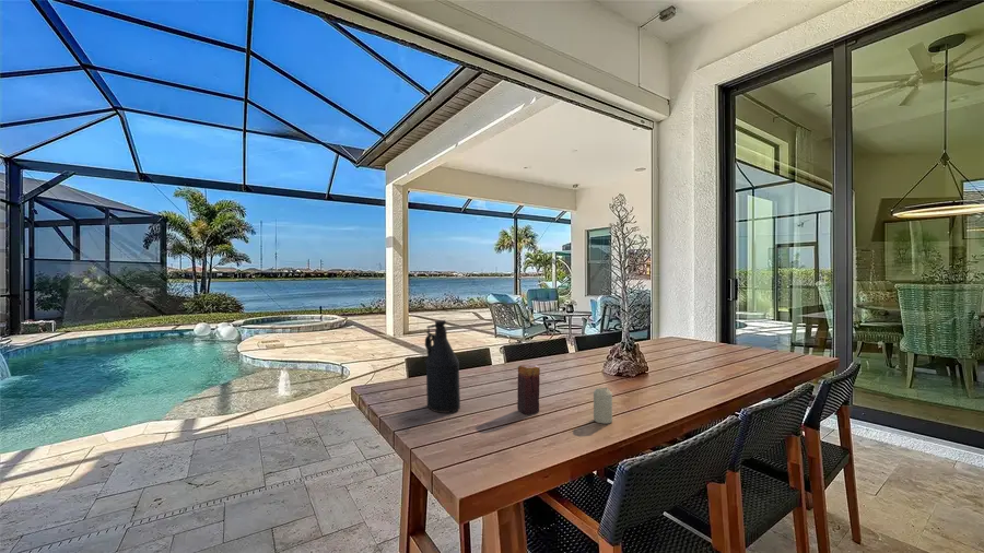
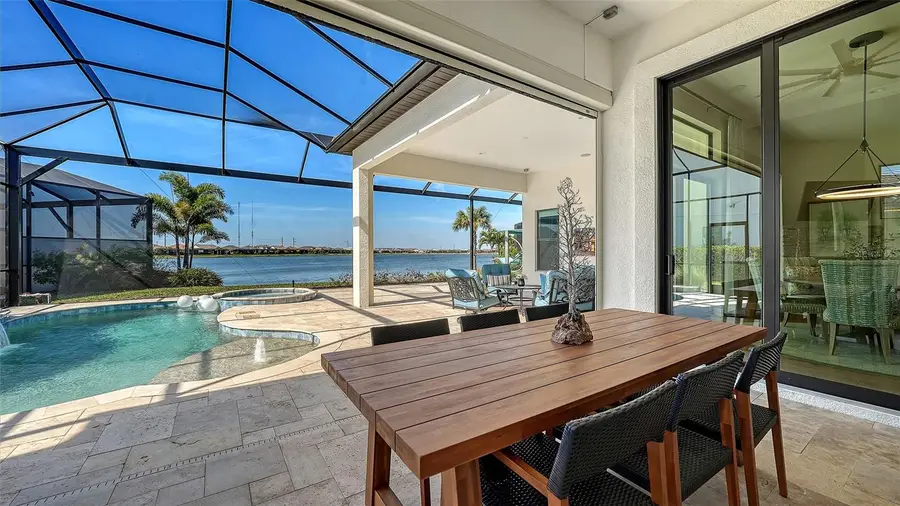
- bottle (442, 364)
- candle (602, 403)
- candle (528, 388)
